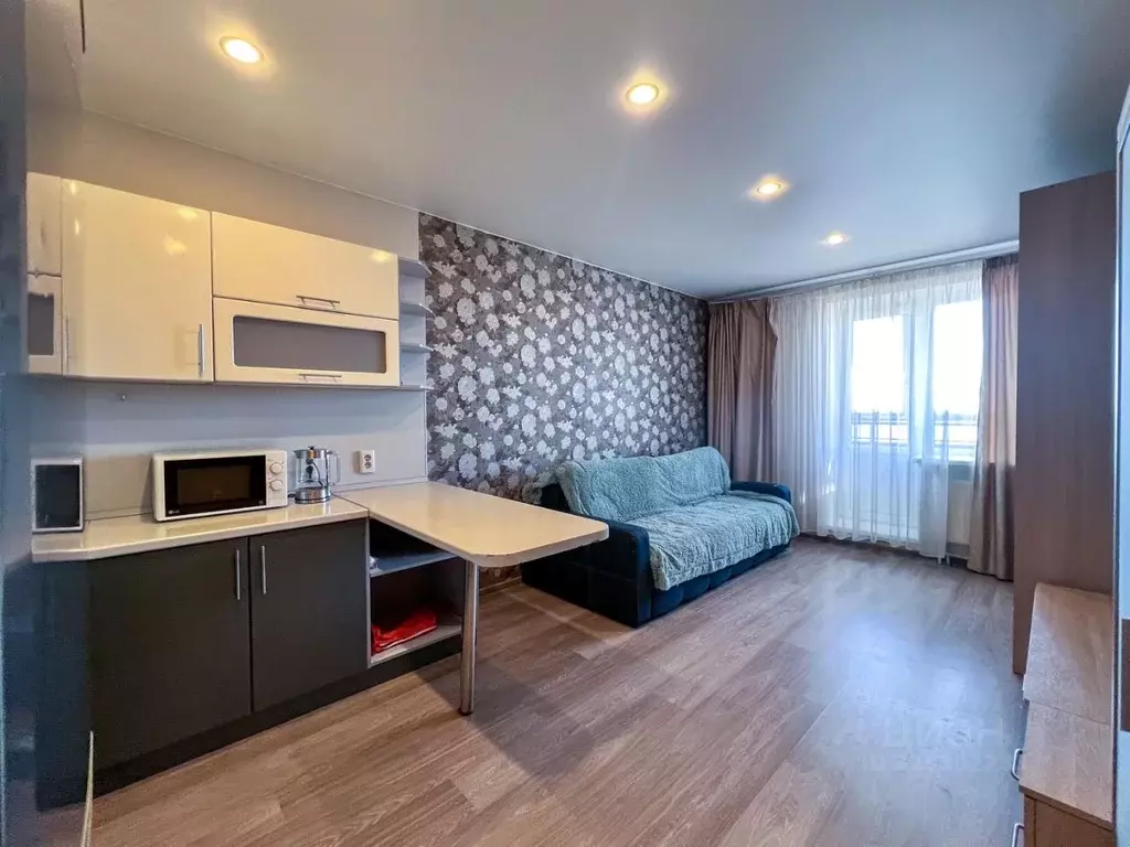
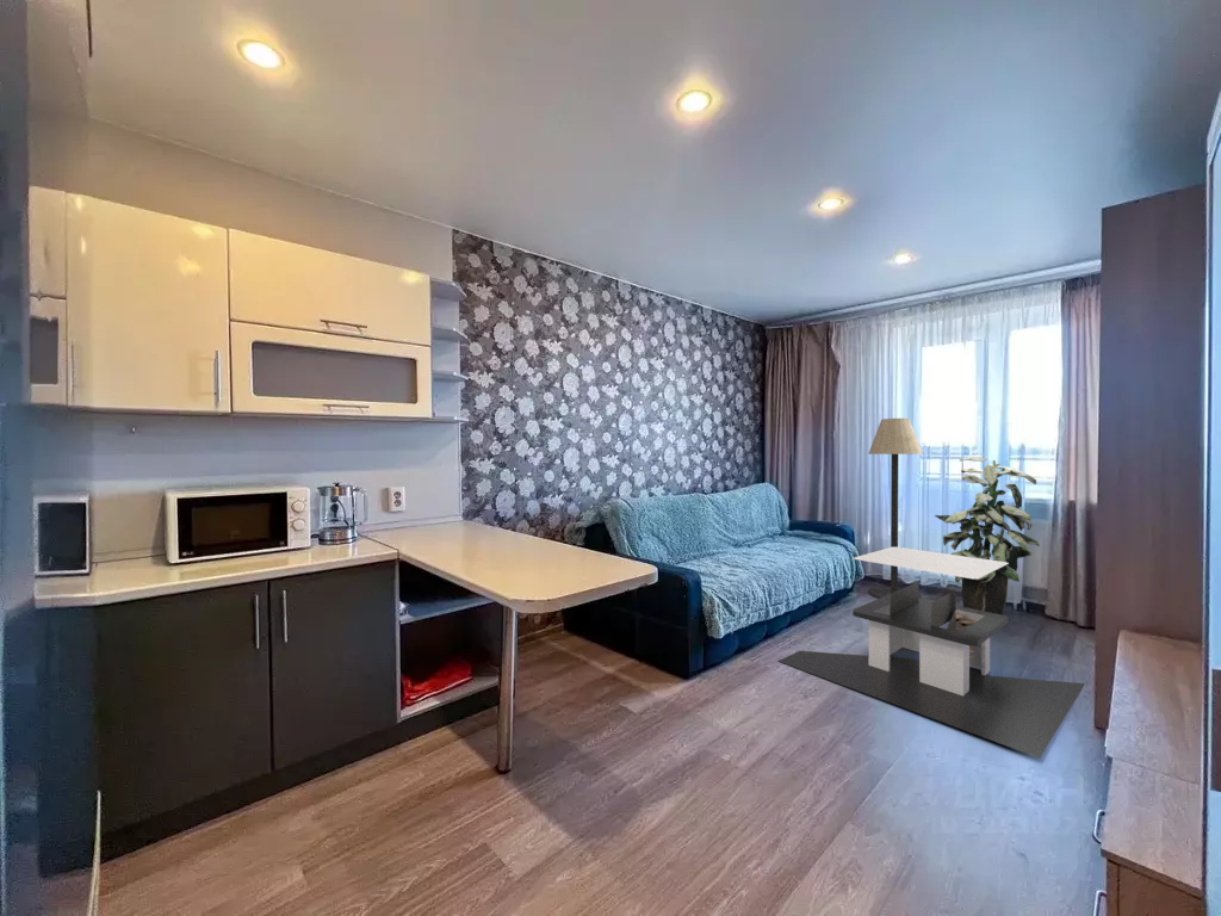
+ indoor plant (983, 538)
+ coffee table (928, 614)
+ floor lamp (894, 507)
